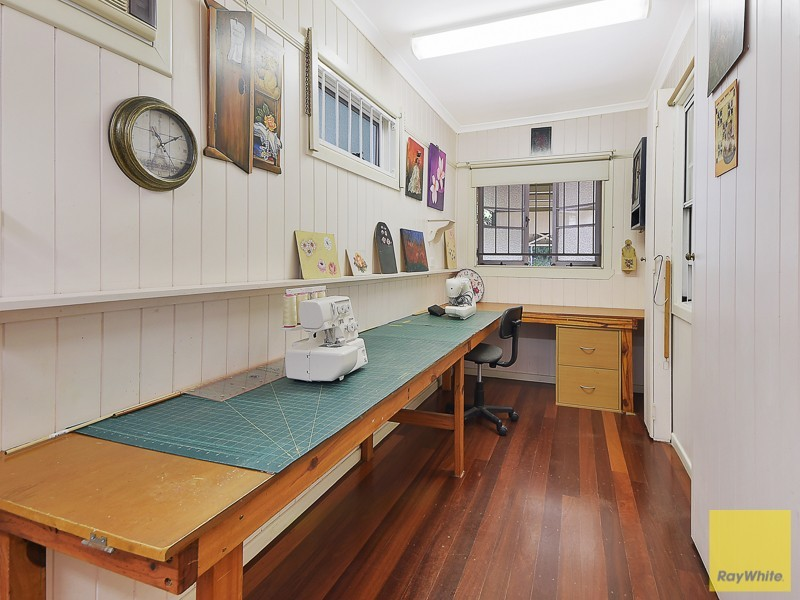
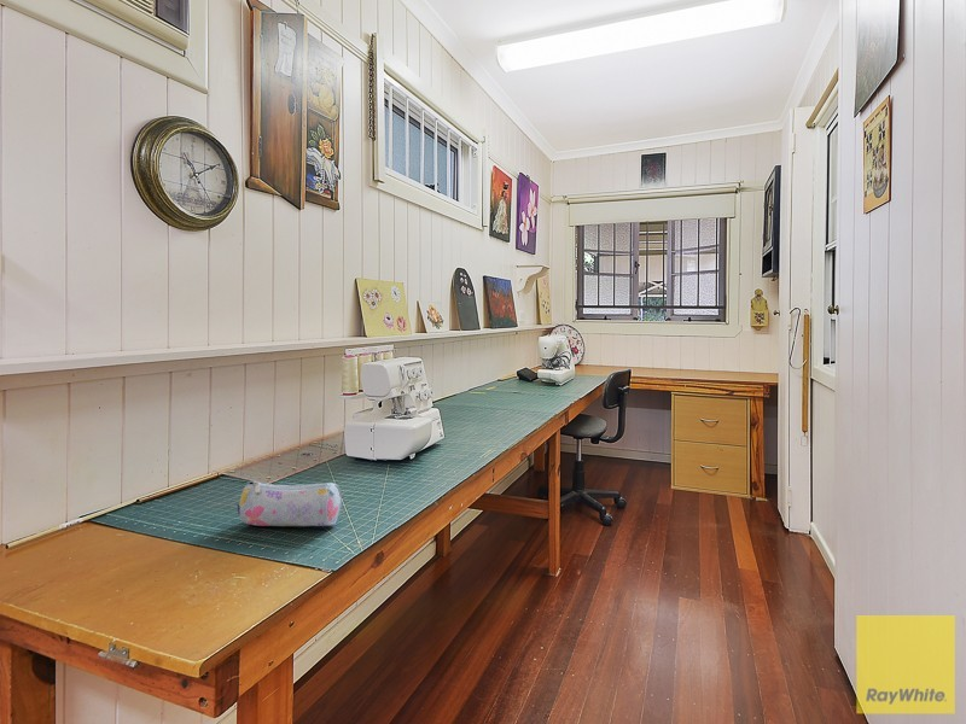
+ pencil case (291, 502)
